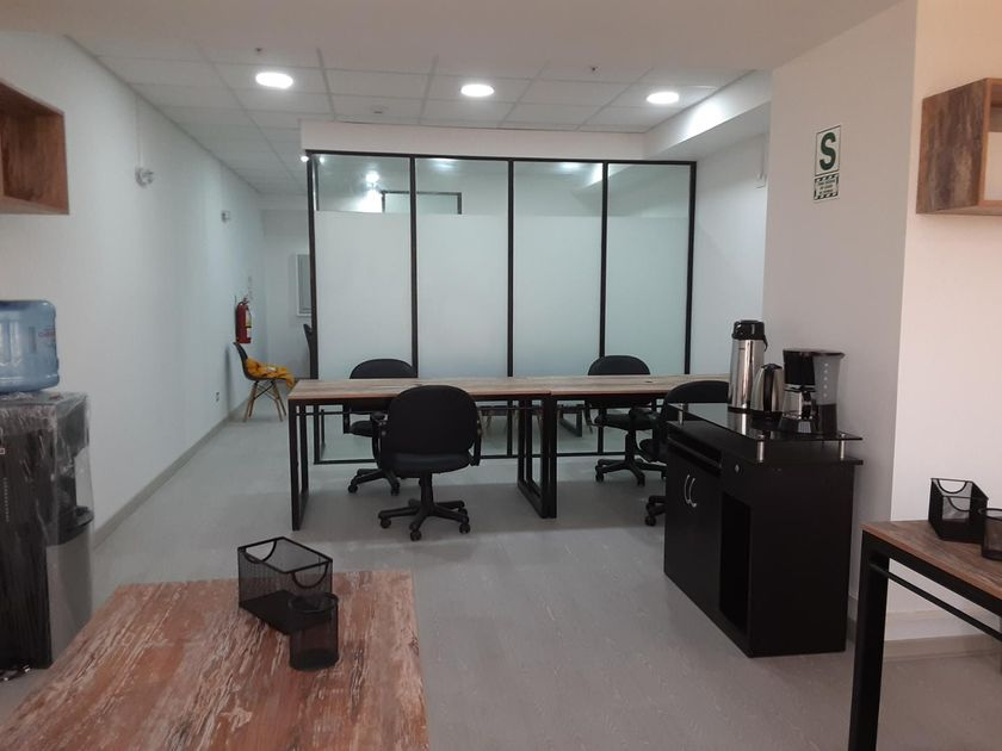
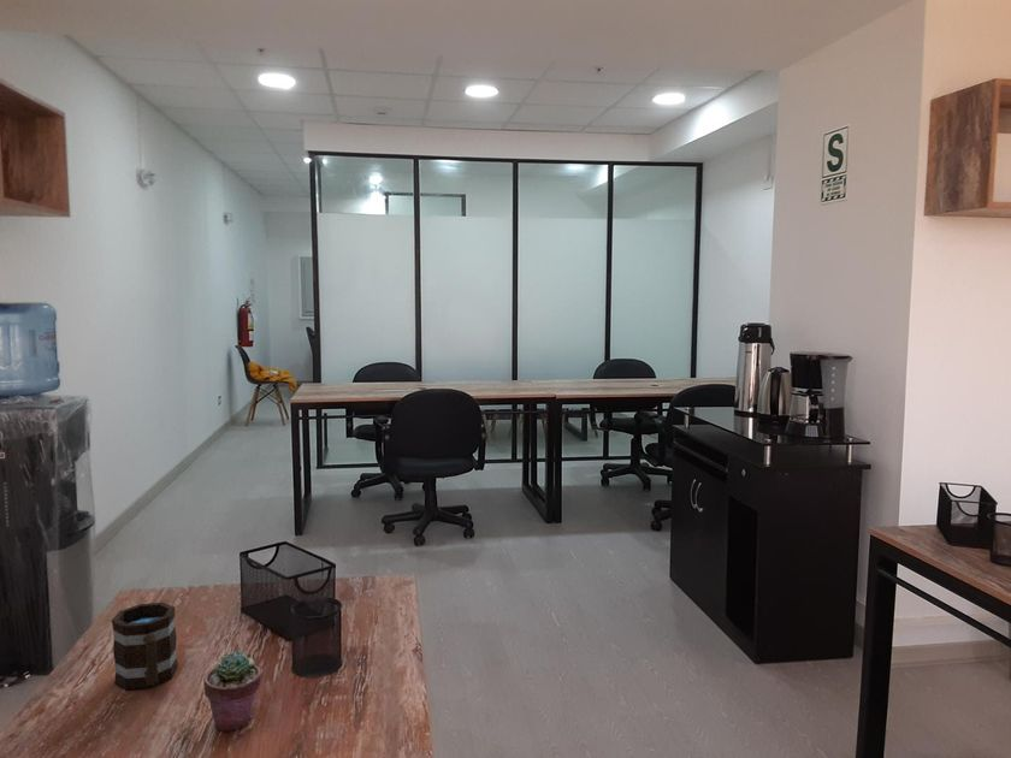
+ potted succulent (232, 687)
+ mug (147, 649)
